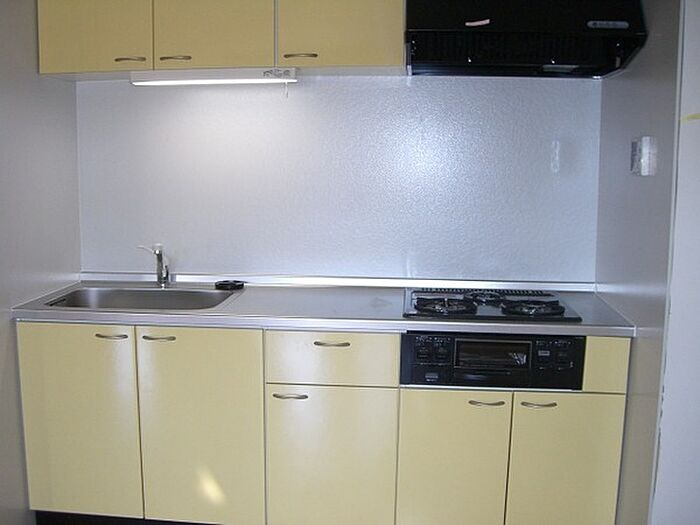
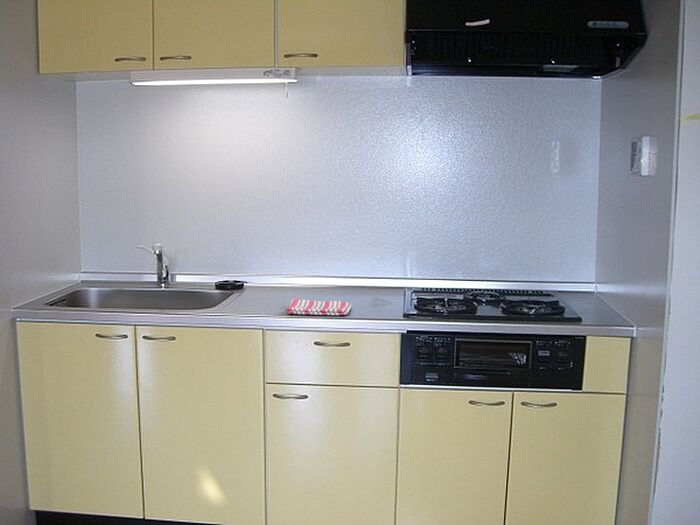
+ dish towel (319, 306)
